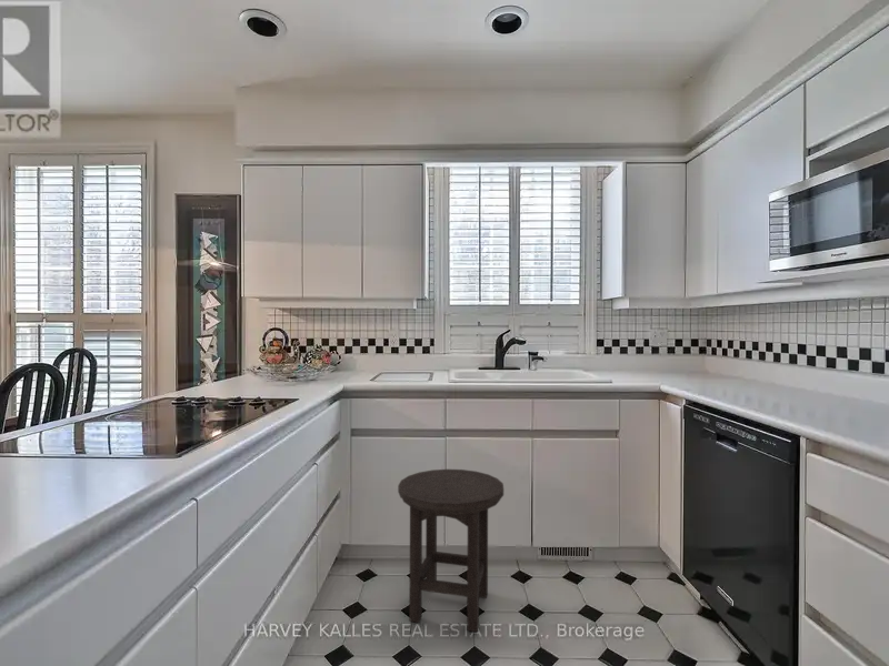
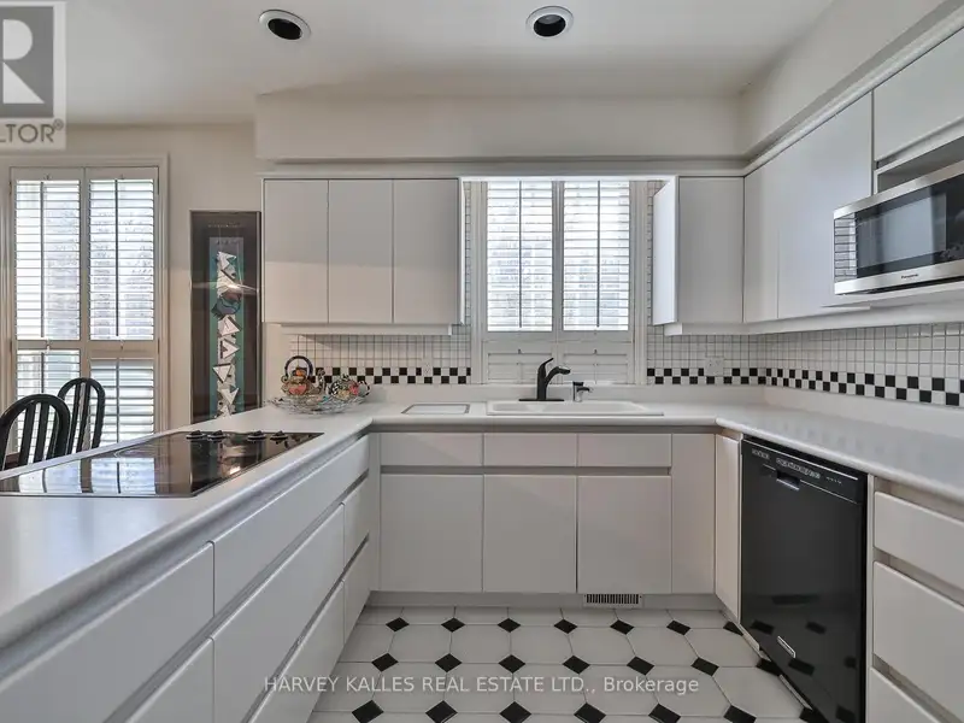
- stool (450, 553)
